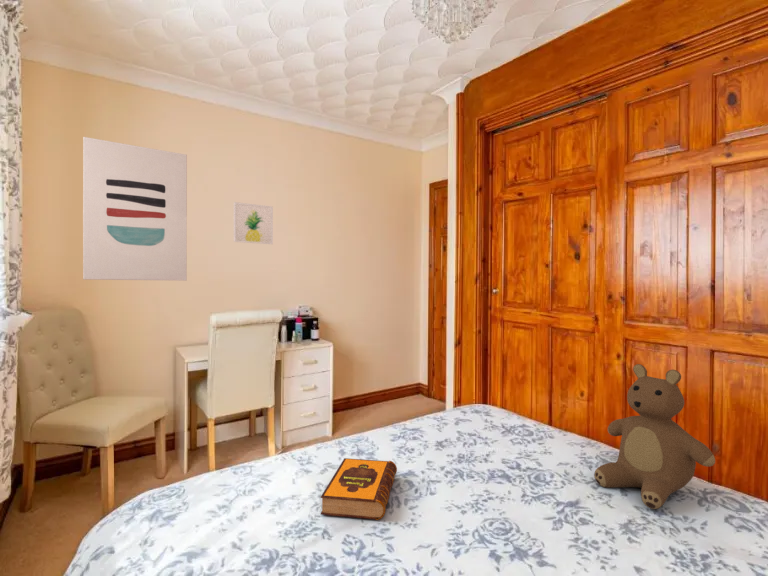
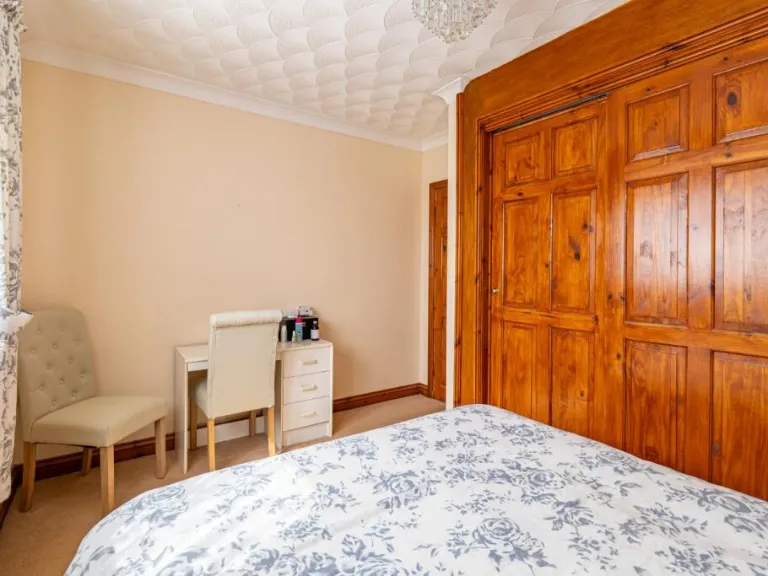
- teddy bear (645, 429)
- wall art (253, 223)
- hardback book (362, 485)
- wall art (138, 213)
